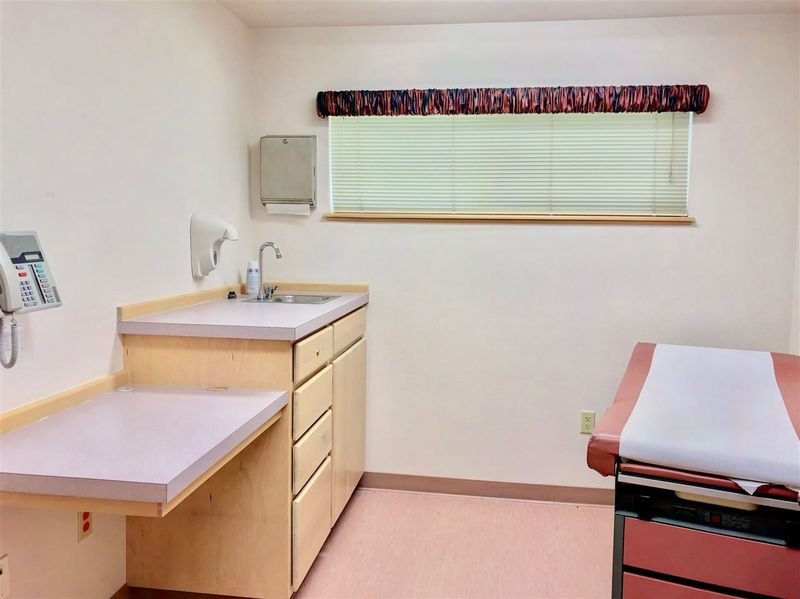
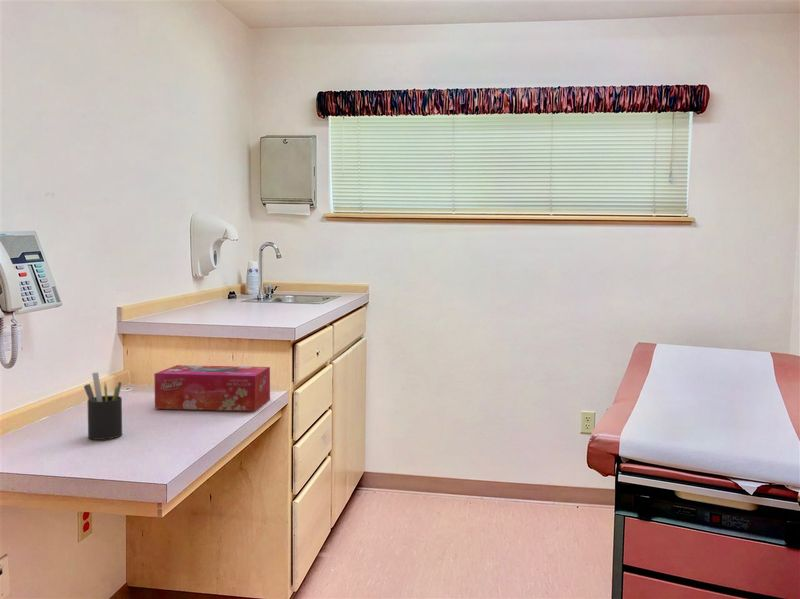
+ tissue box (214, 387)
+ pen holder (103, 405)
